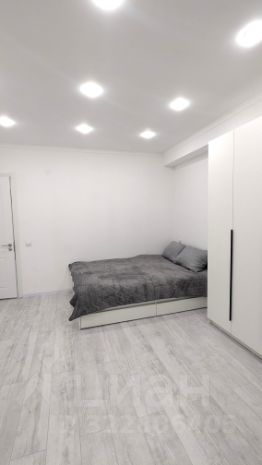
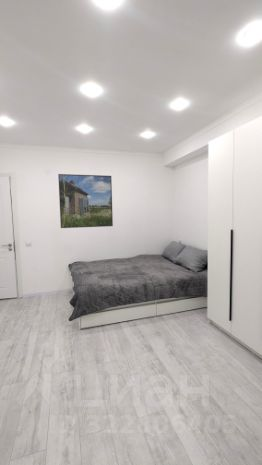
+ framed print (86, 201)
